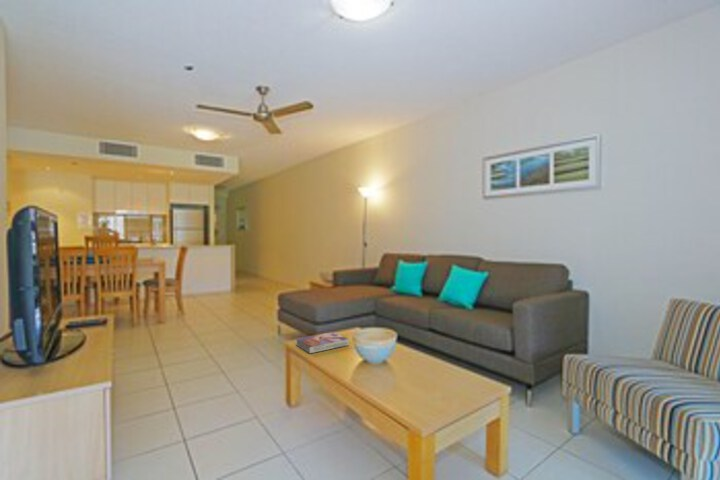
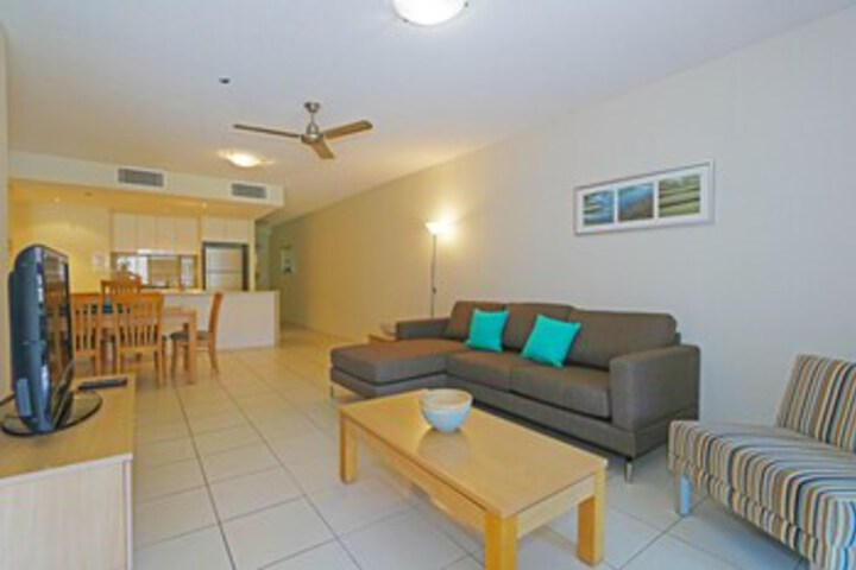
- textbook (322, 342)
